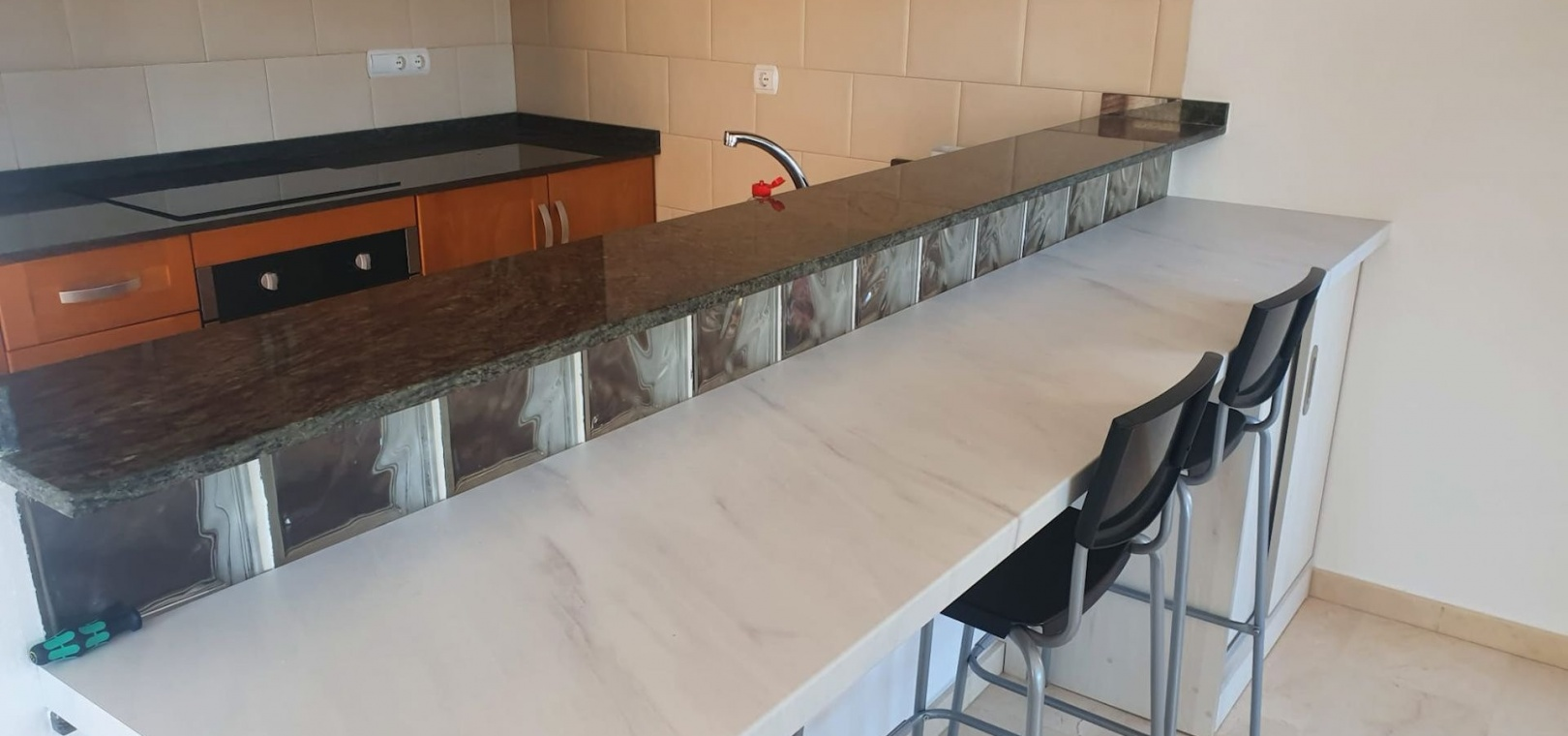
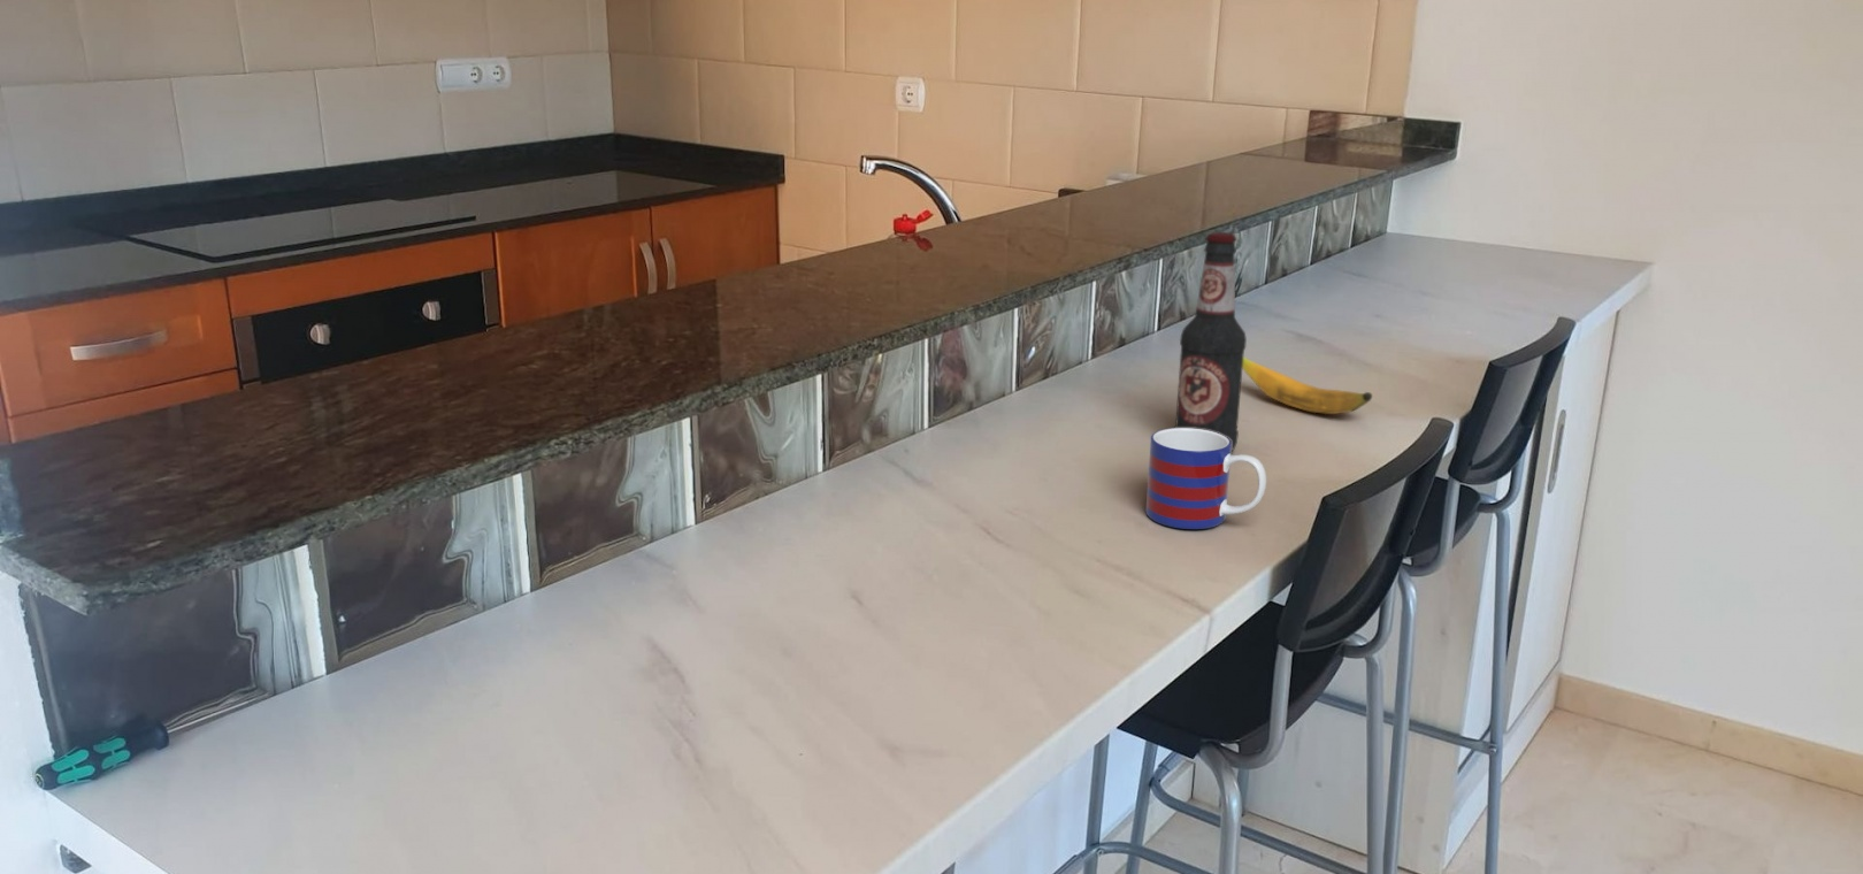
+ banana (1300, 384)
+ mug (1206, 481)
+ bottle (1212, 344)
